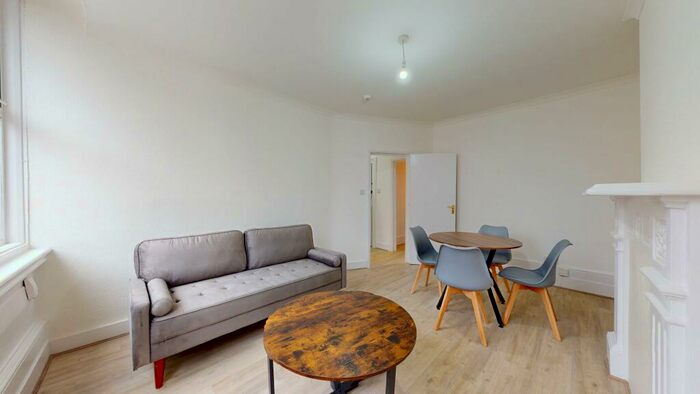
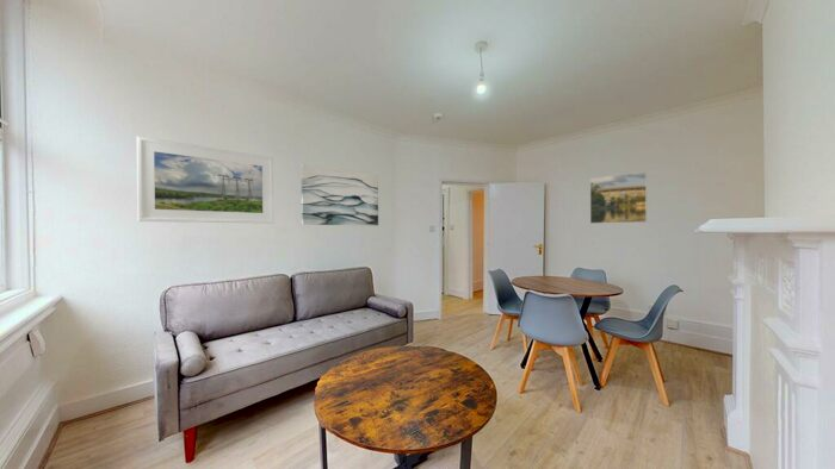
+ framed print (617, 199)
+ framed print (214, 185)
+ wall art (342, 198)
